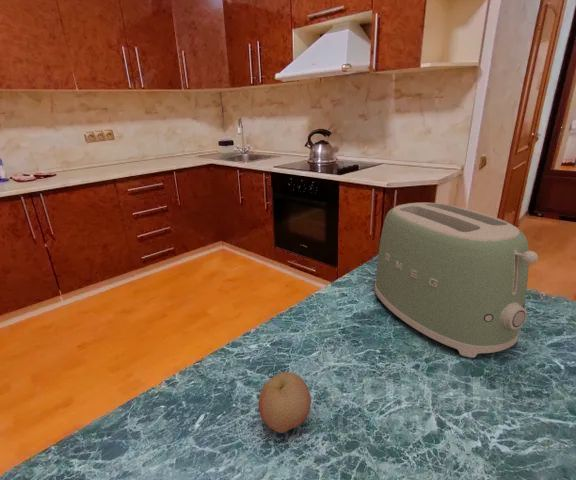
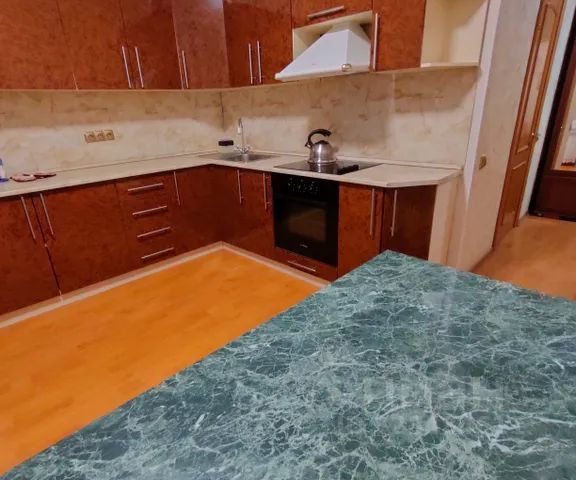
- fruit (284, 401)
- toaster (442, 264)
